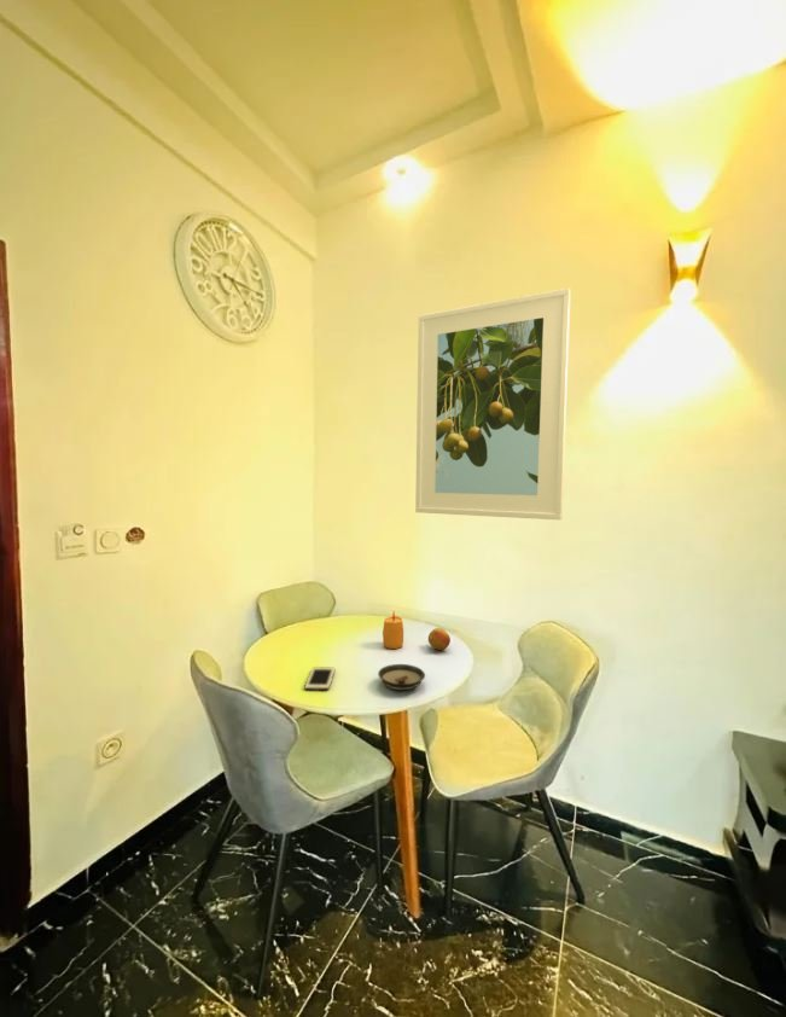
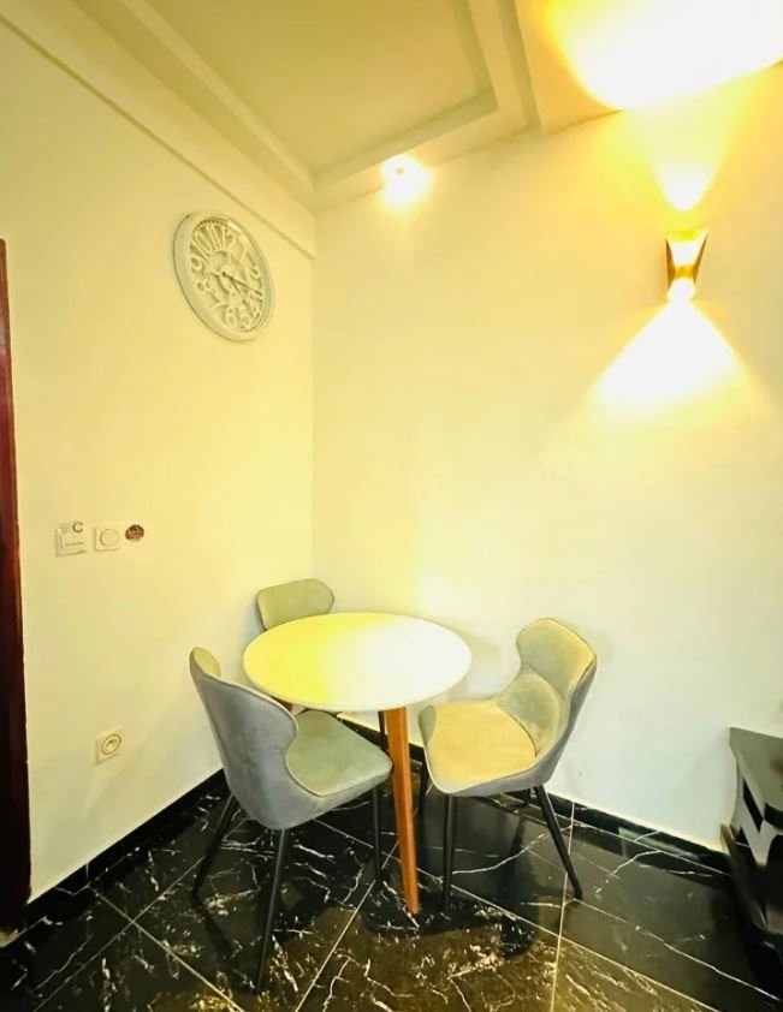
- candle (392, 627)
- fruit (438, 639)
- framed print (485, 411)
- saucer (401, 679)
- cell phone (320, 678)
